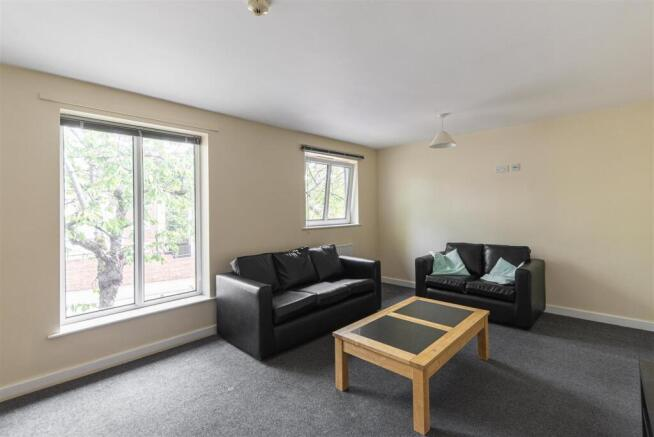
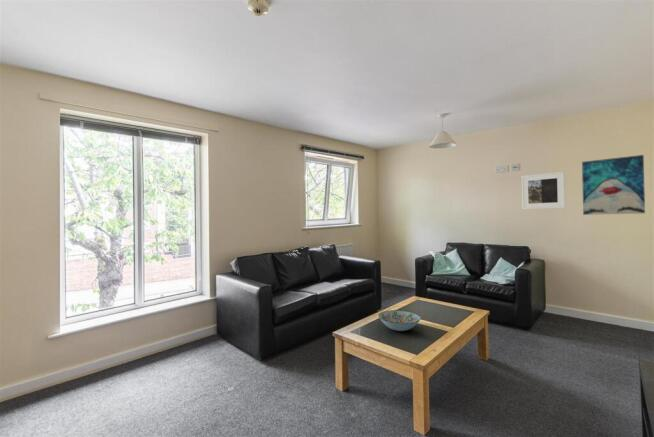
+ decorative bowl (399, 322)
+ wall art (611, 186)
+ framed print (542, 191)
